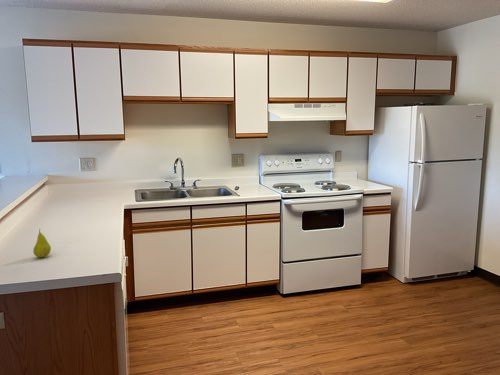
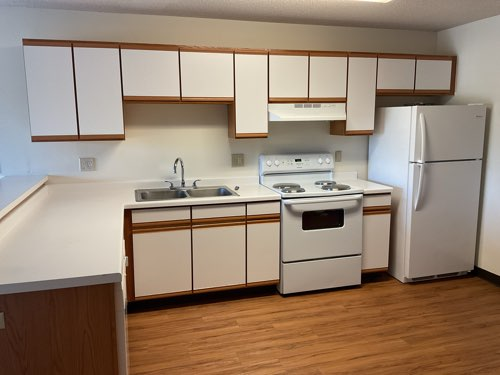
- fruit (41, 242)
